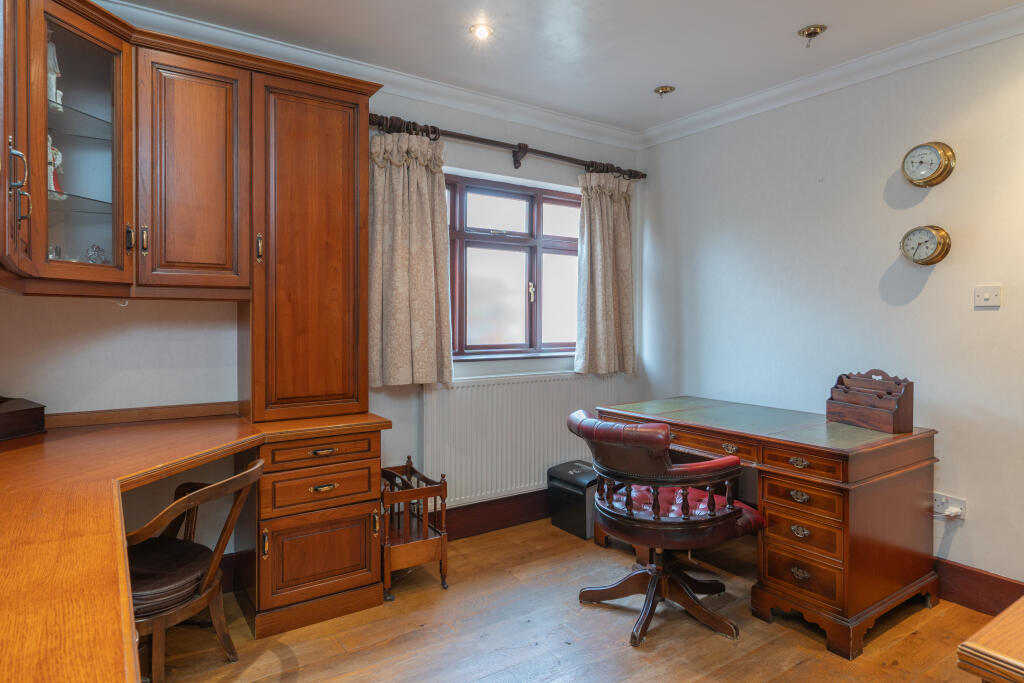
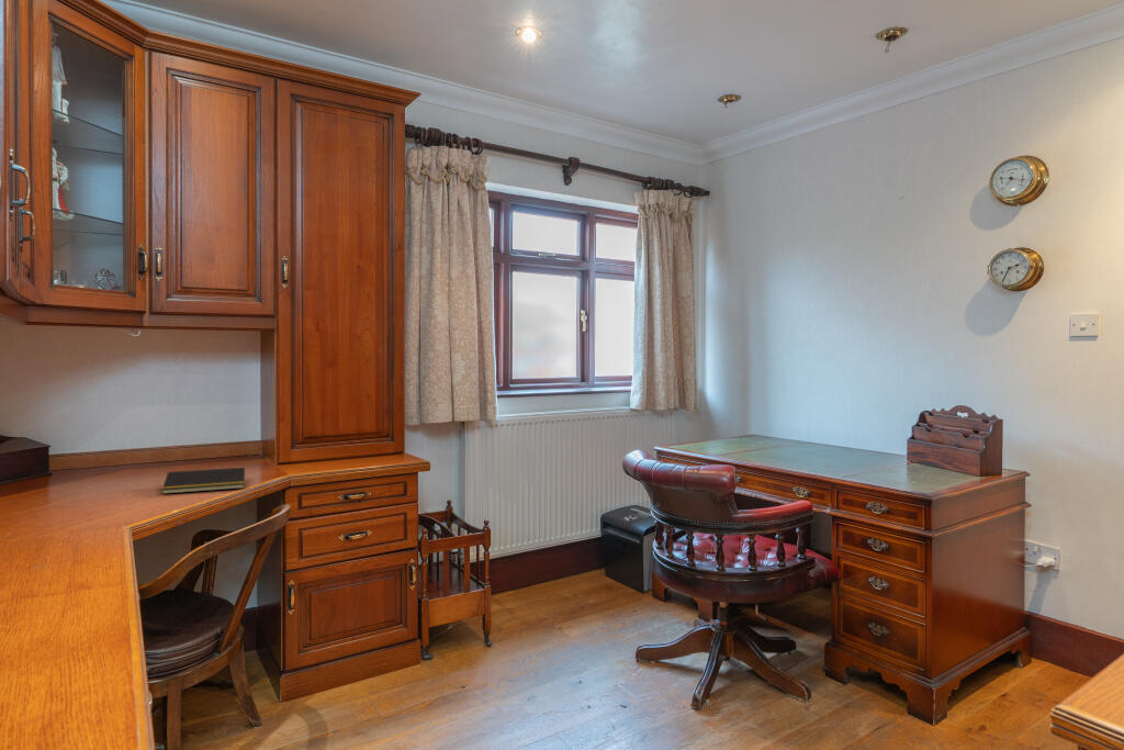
+ notepad (205, 480)
